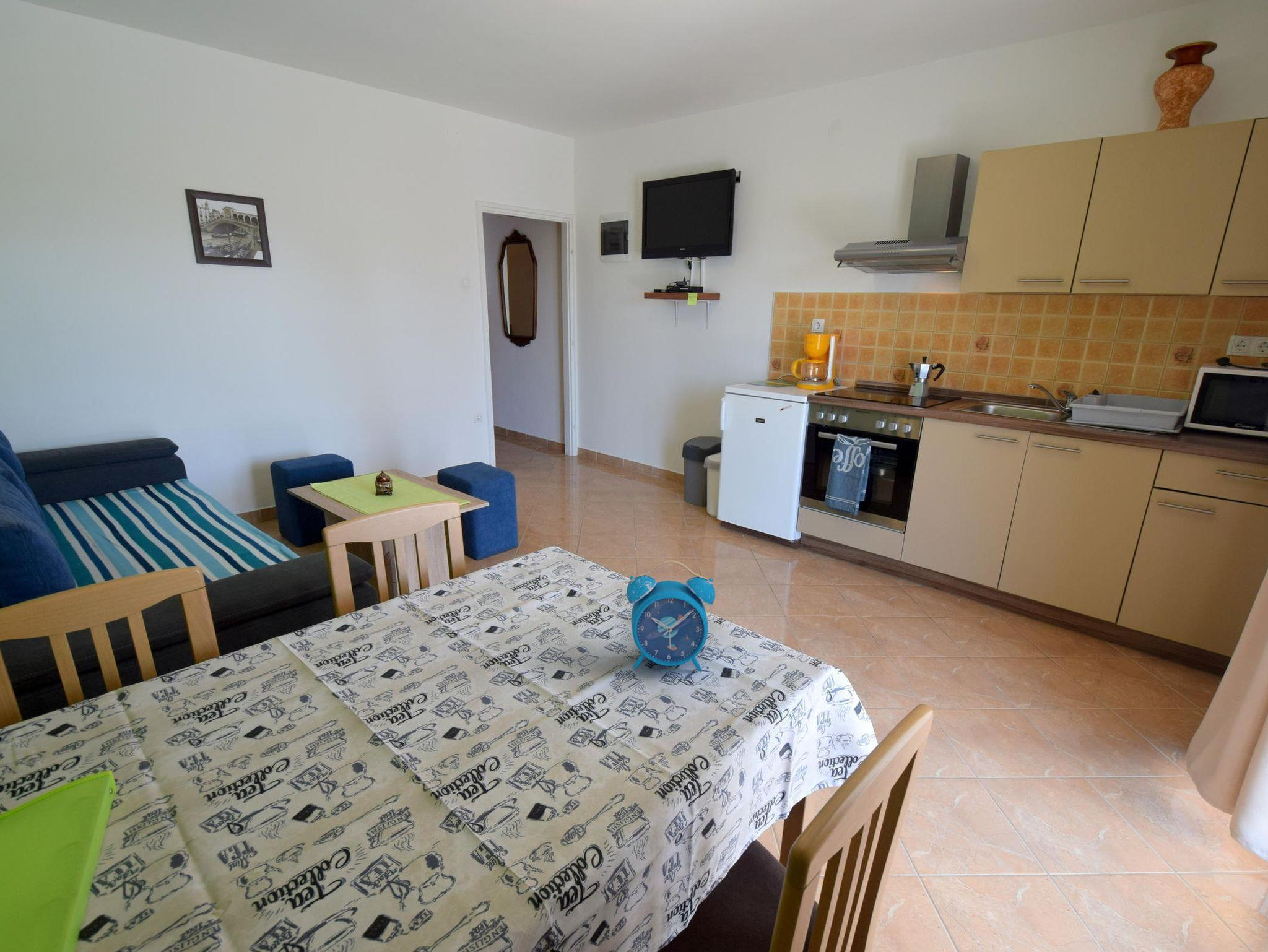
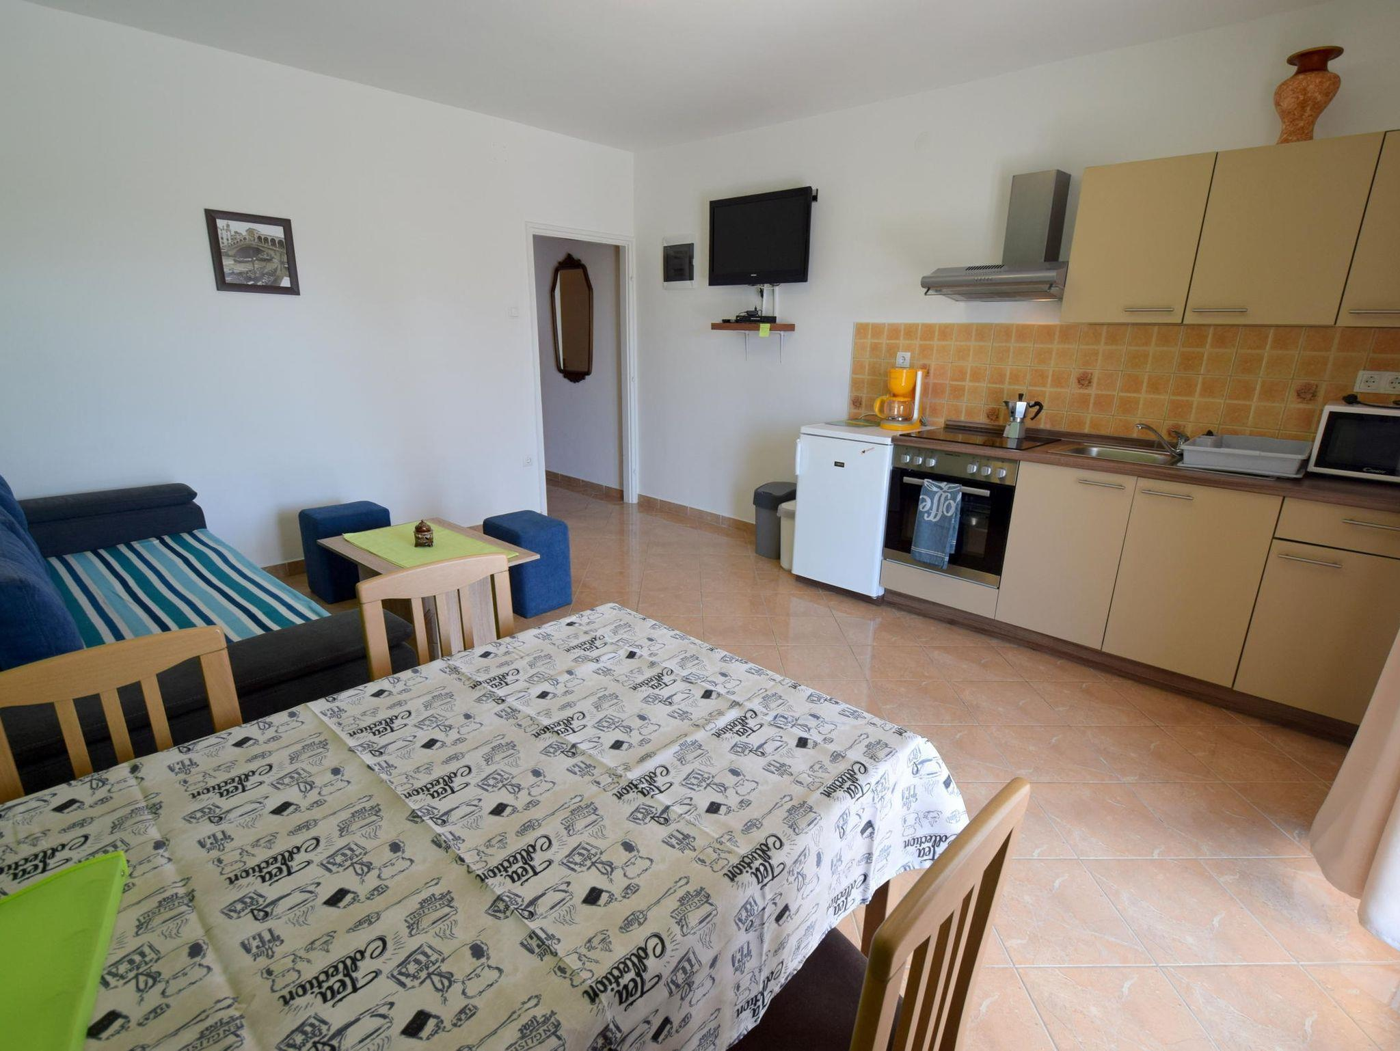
- alarm clock (670, 615)
